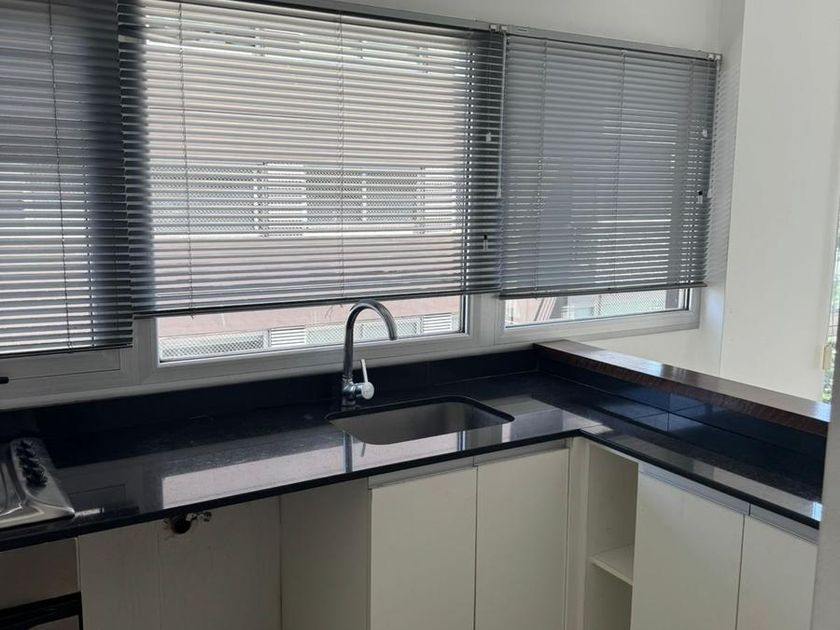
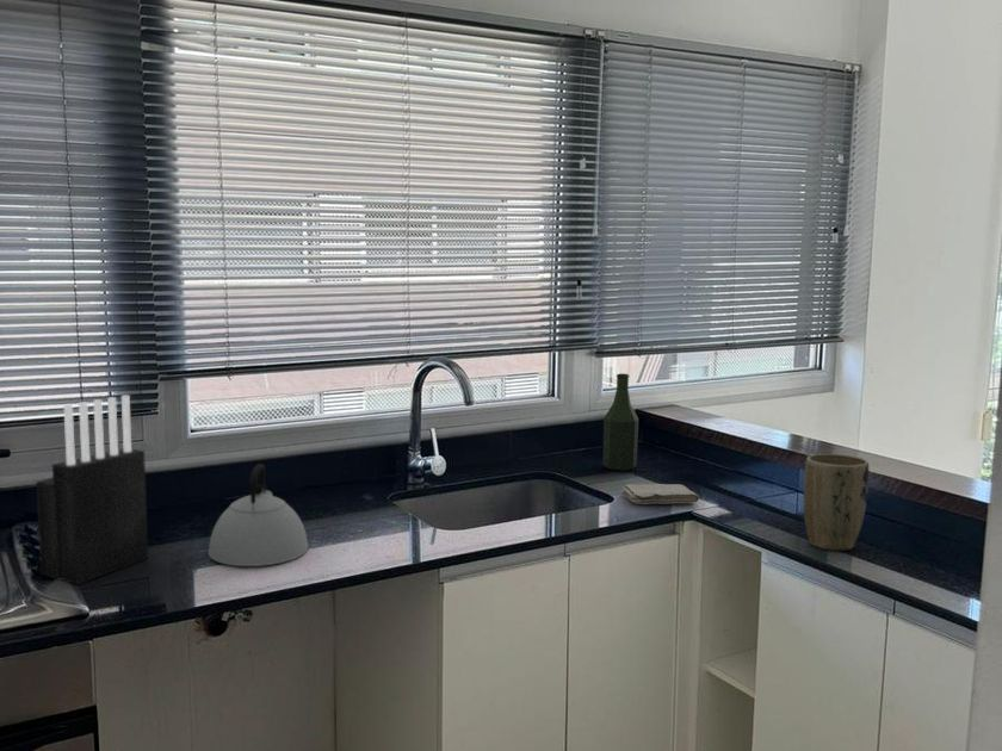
+ knife block (88, 483)
+ kettle (258, 507)
+ bottle (620, 421)
+ washcloth (658, 492)
+ plant pot (834, 502)
